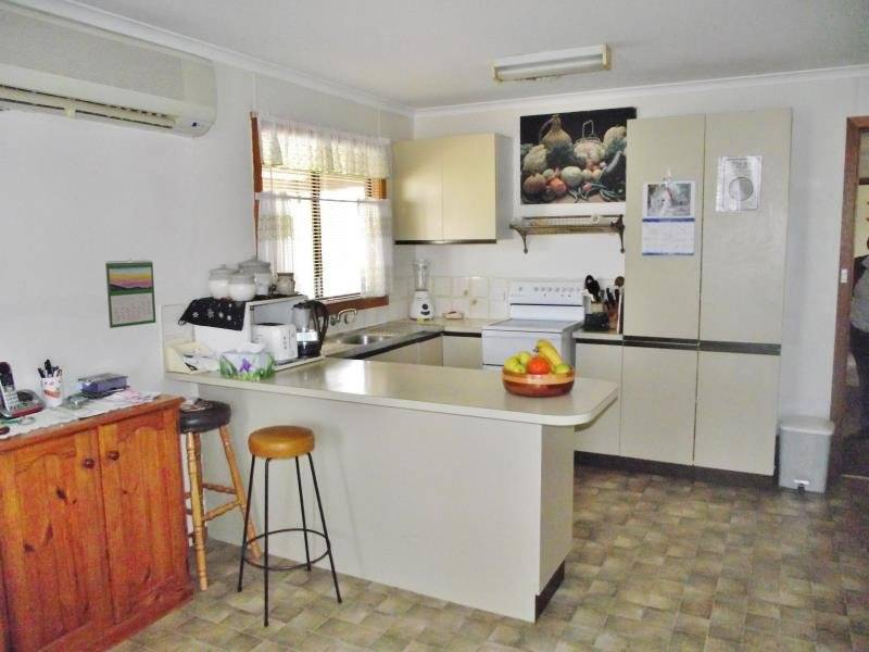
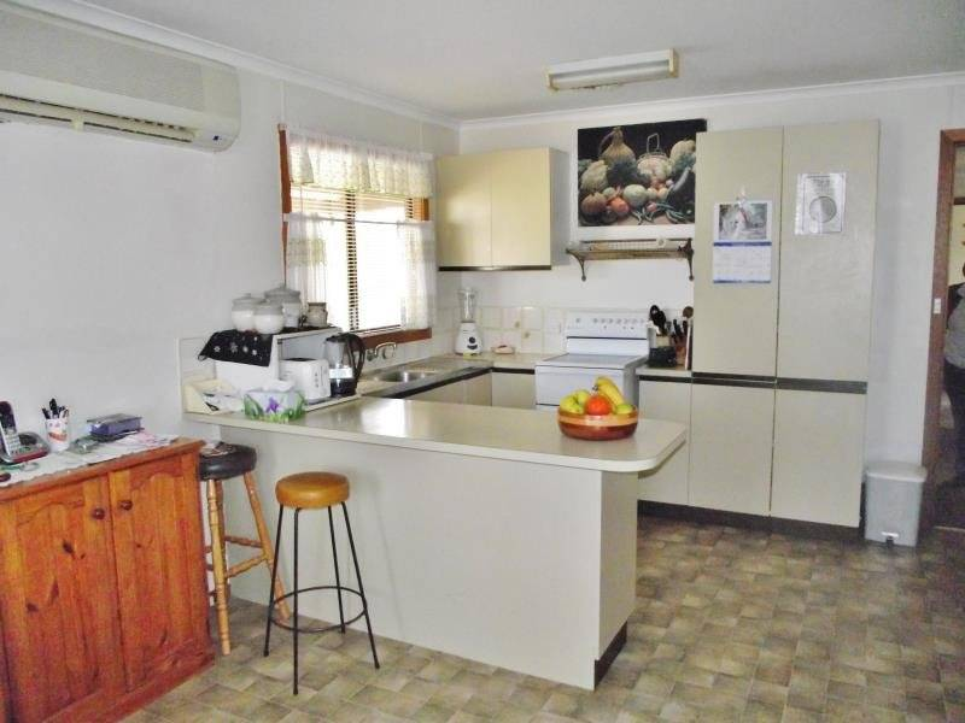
- calendar (131, 292)
